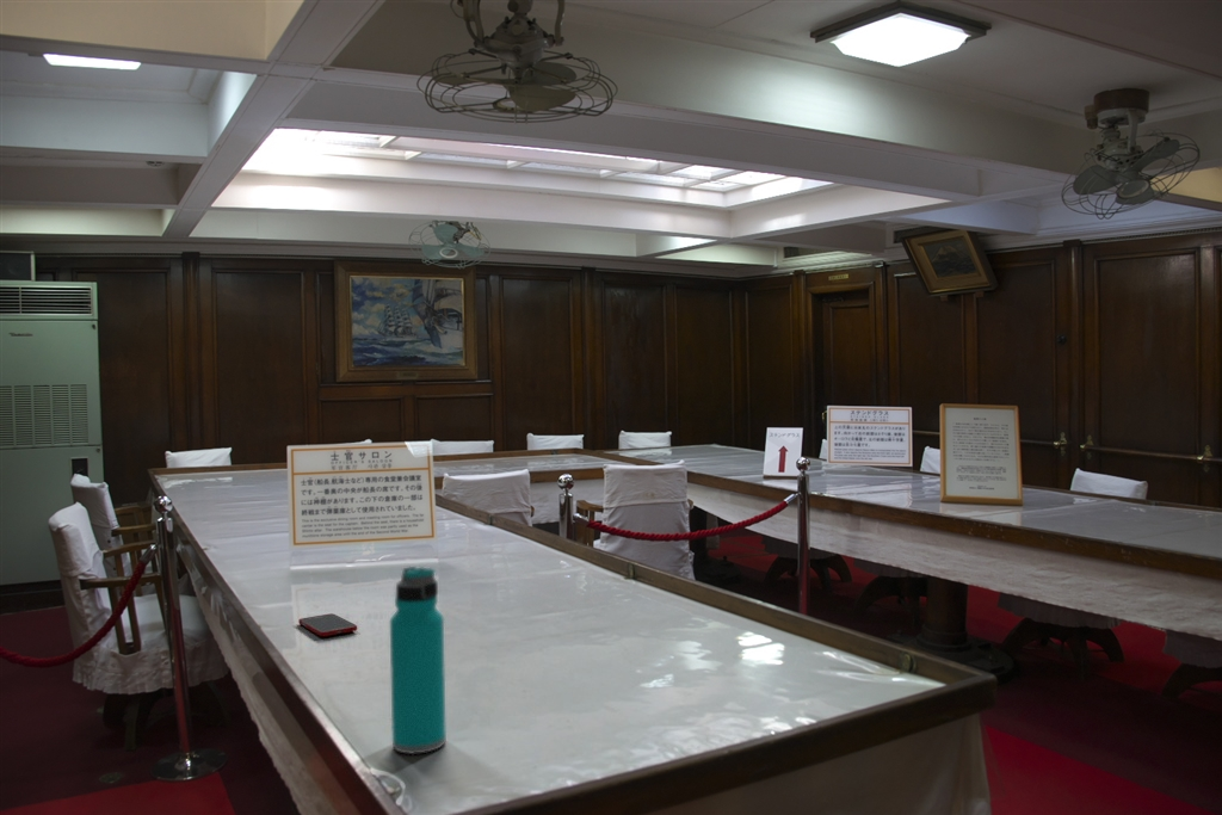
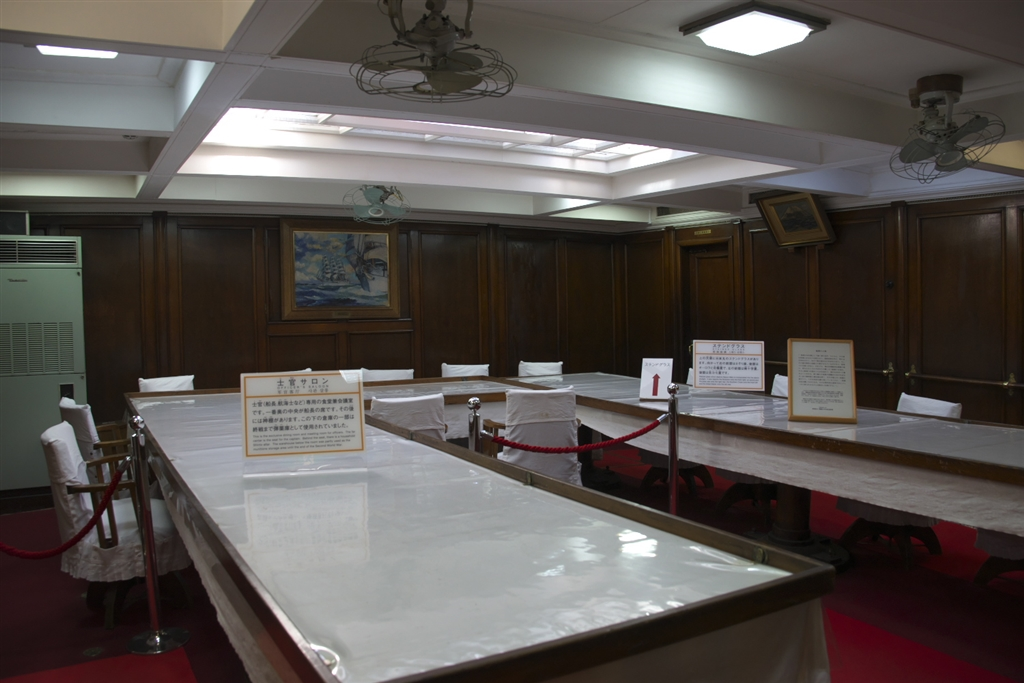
- cell phone (327, 624)
- water bottle (416, 655)
